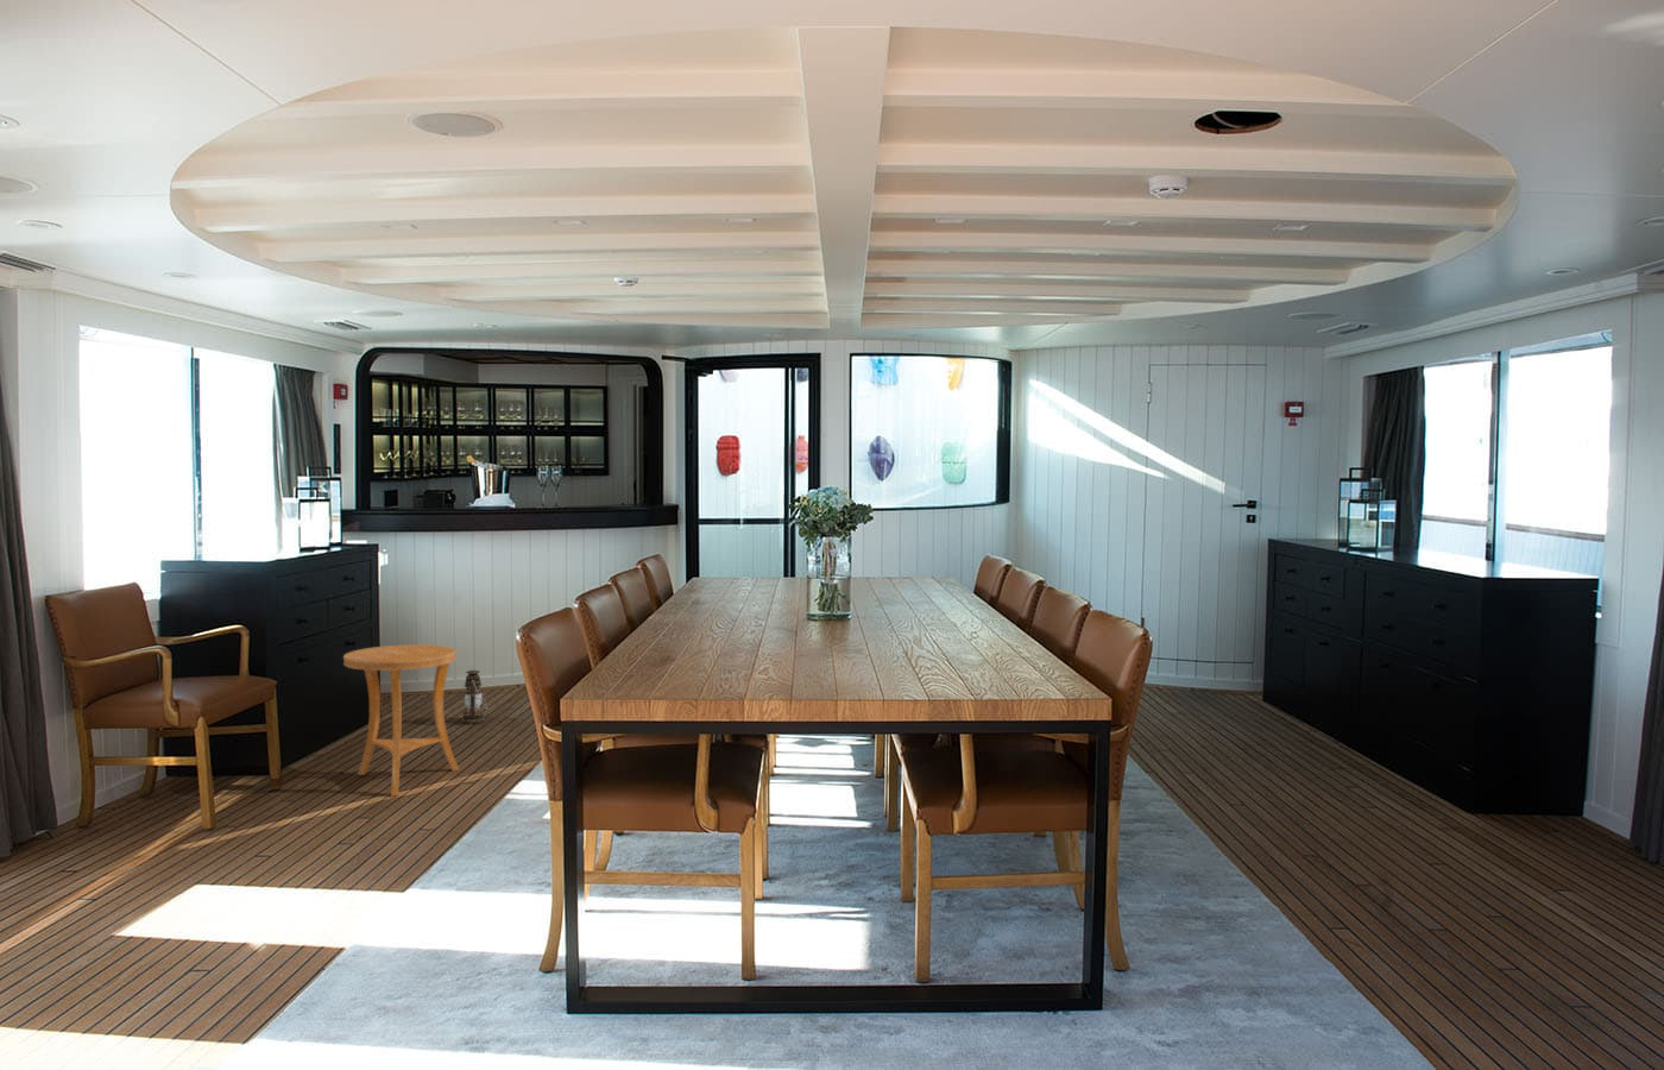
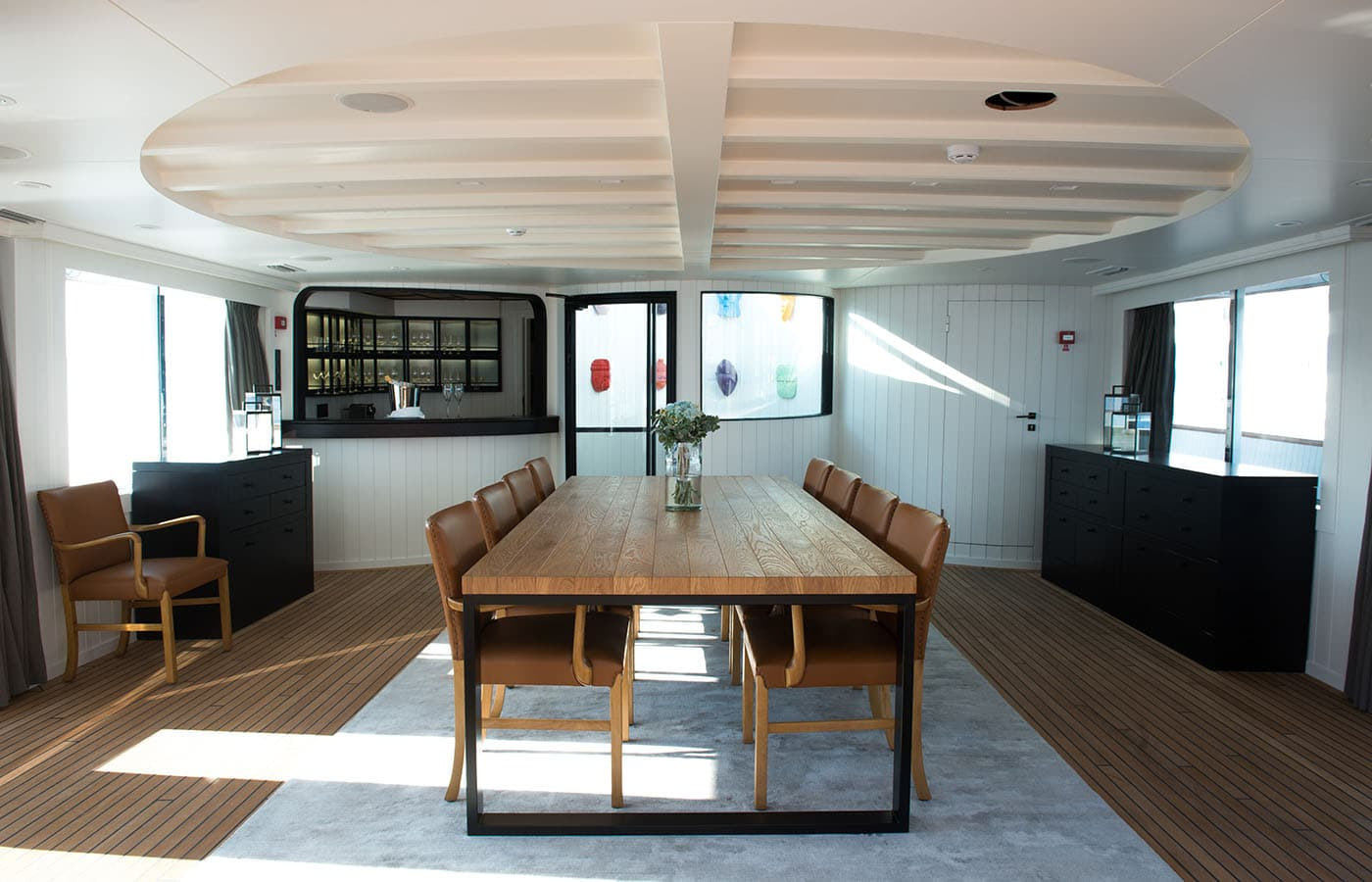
- lantern (474, 694)
- side table (400, 716)
